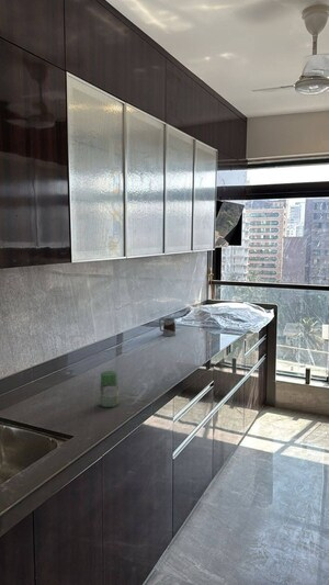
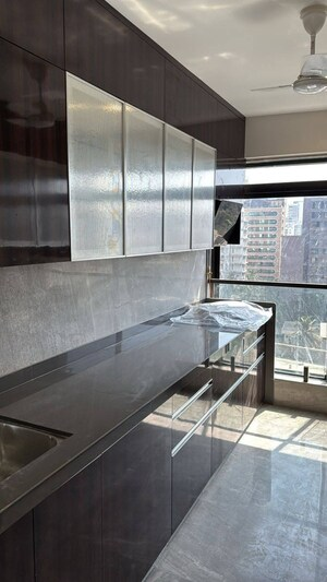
- mug (167, 326)
- jar (109, 389)
